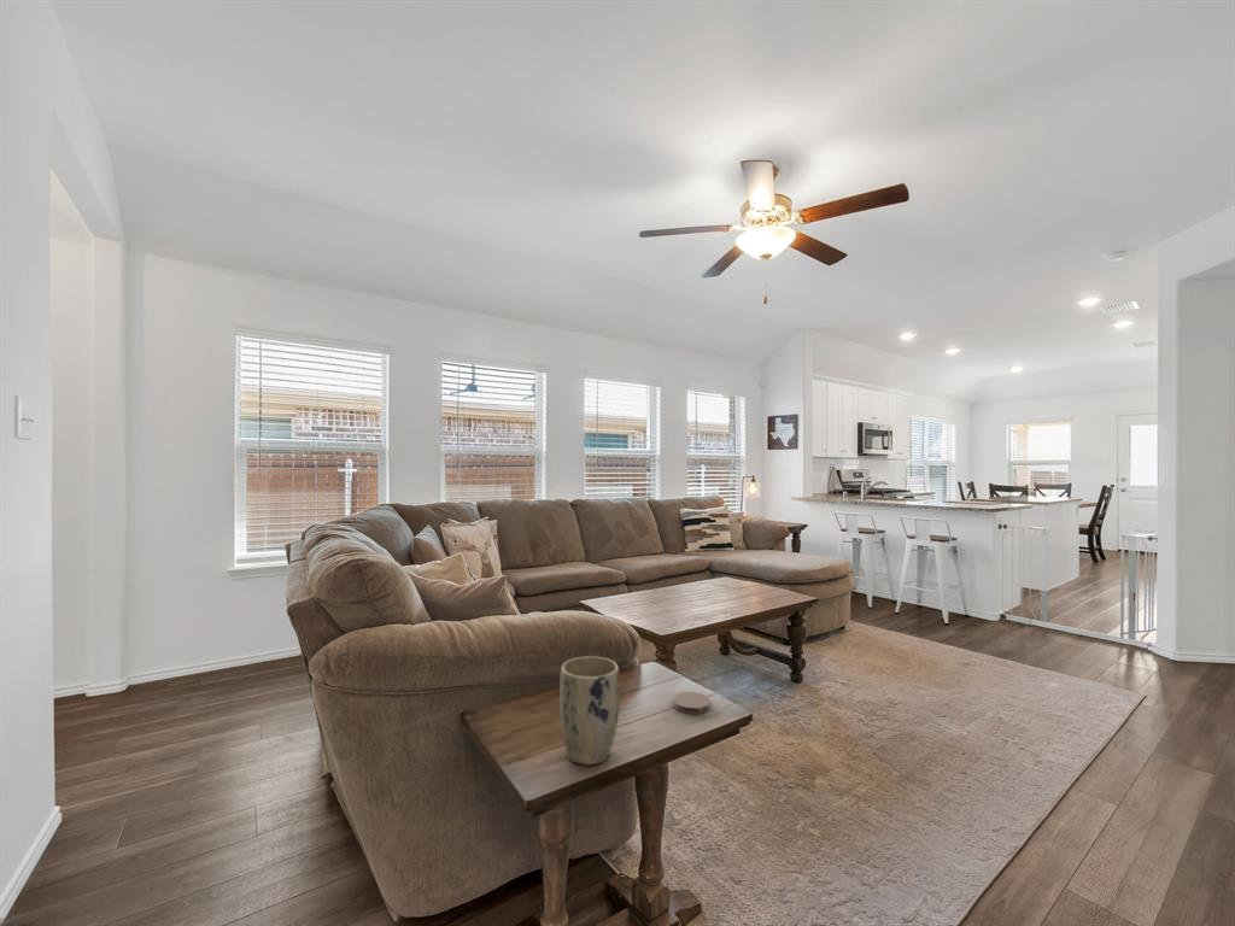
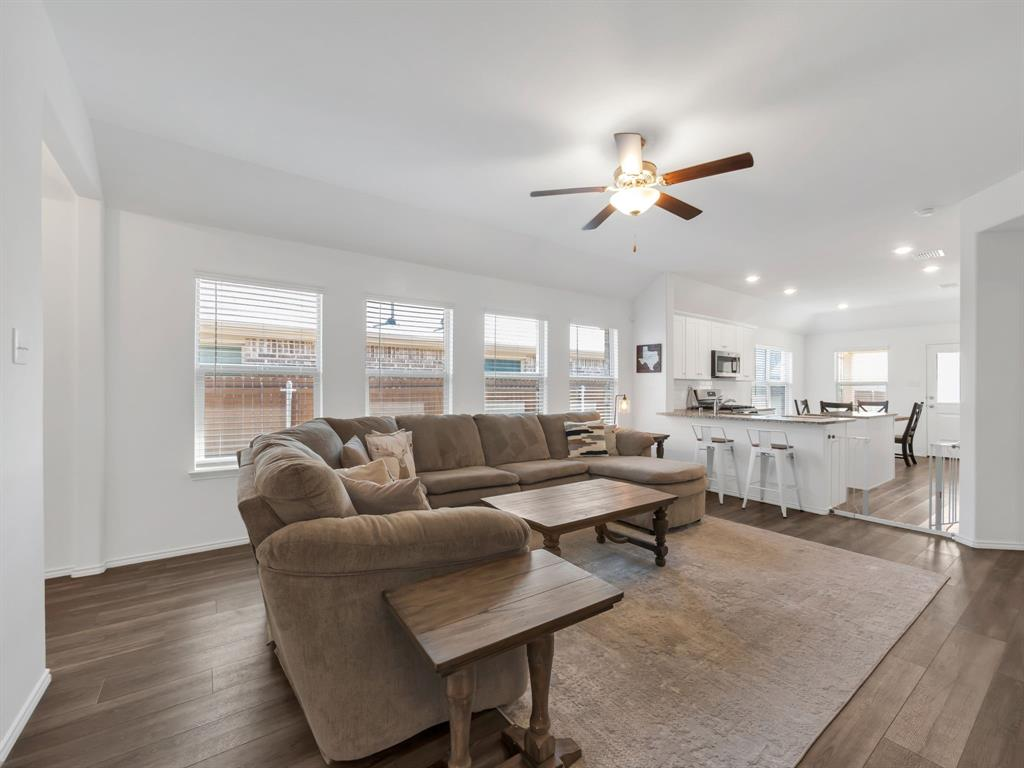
- plant pot (589, 709)
- coaster (691, 702)
